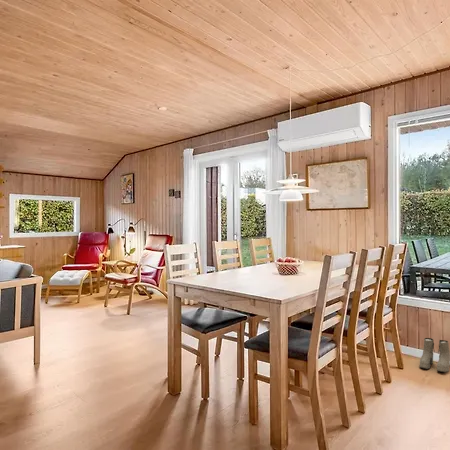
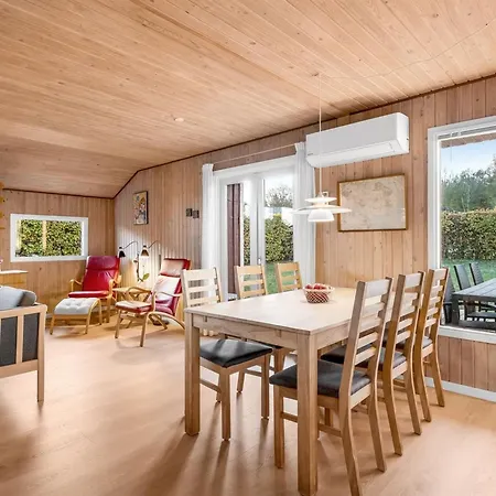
- boots (434, 351)
